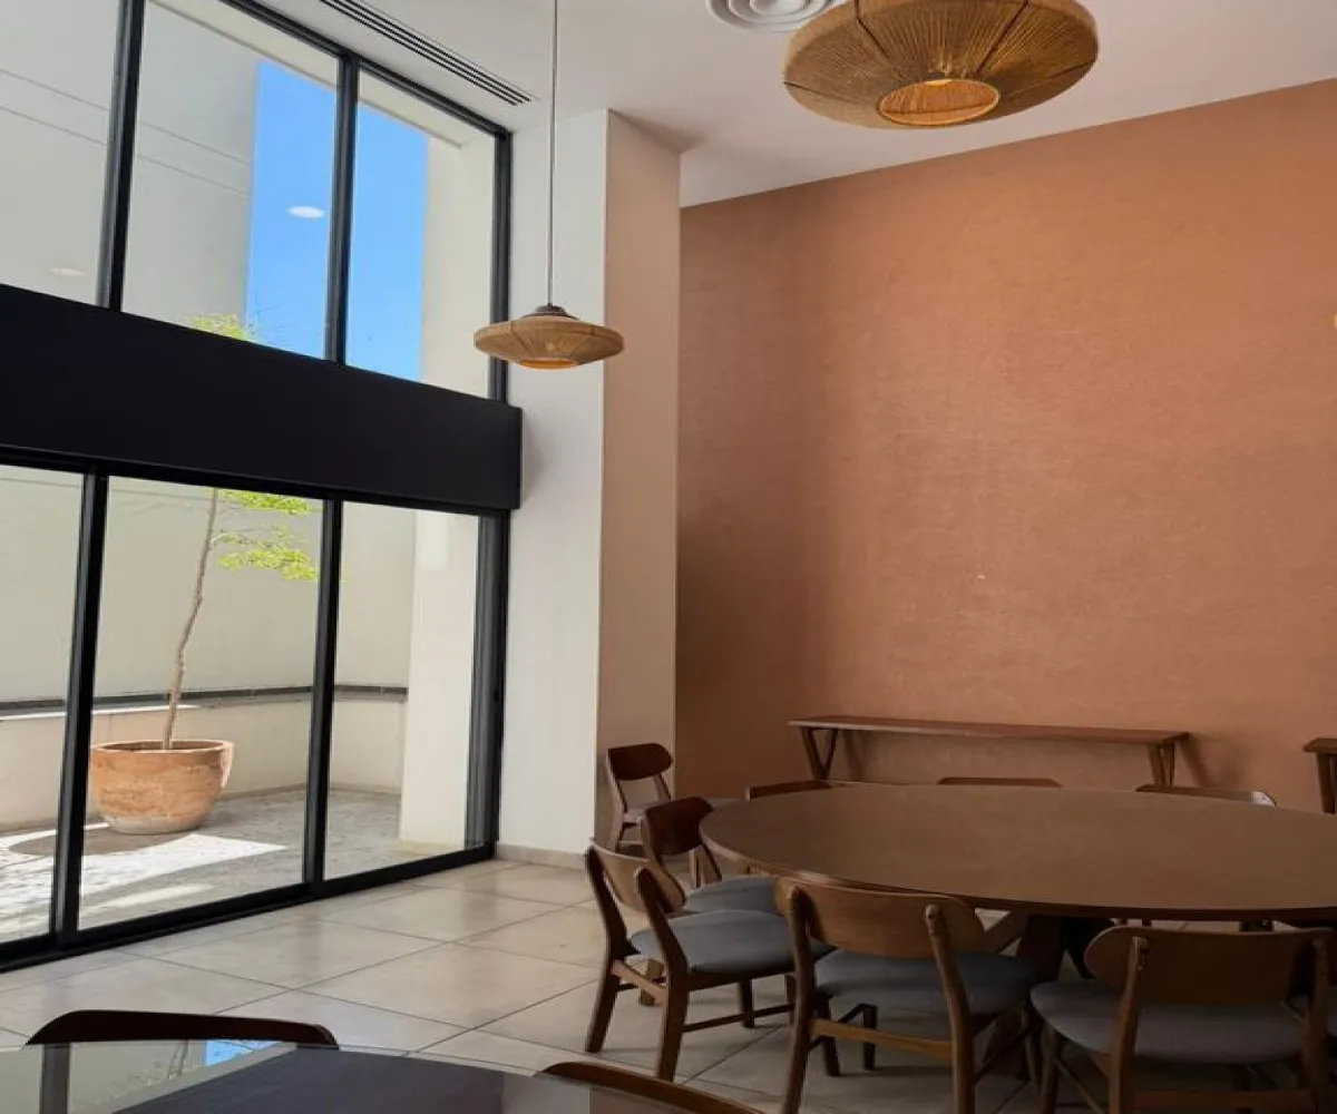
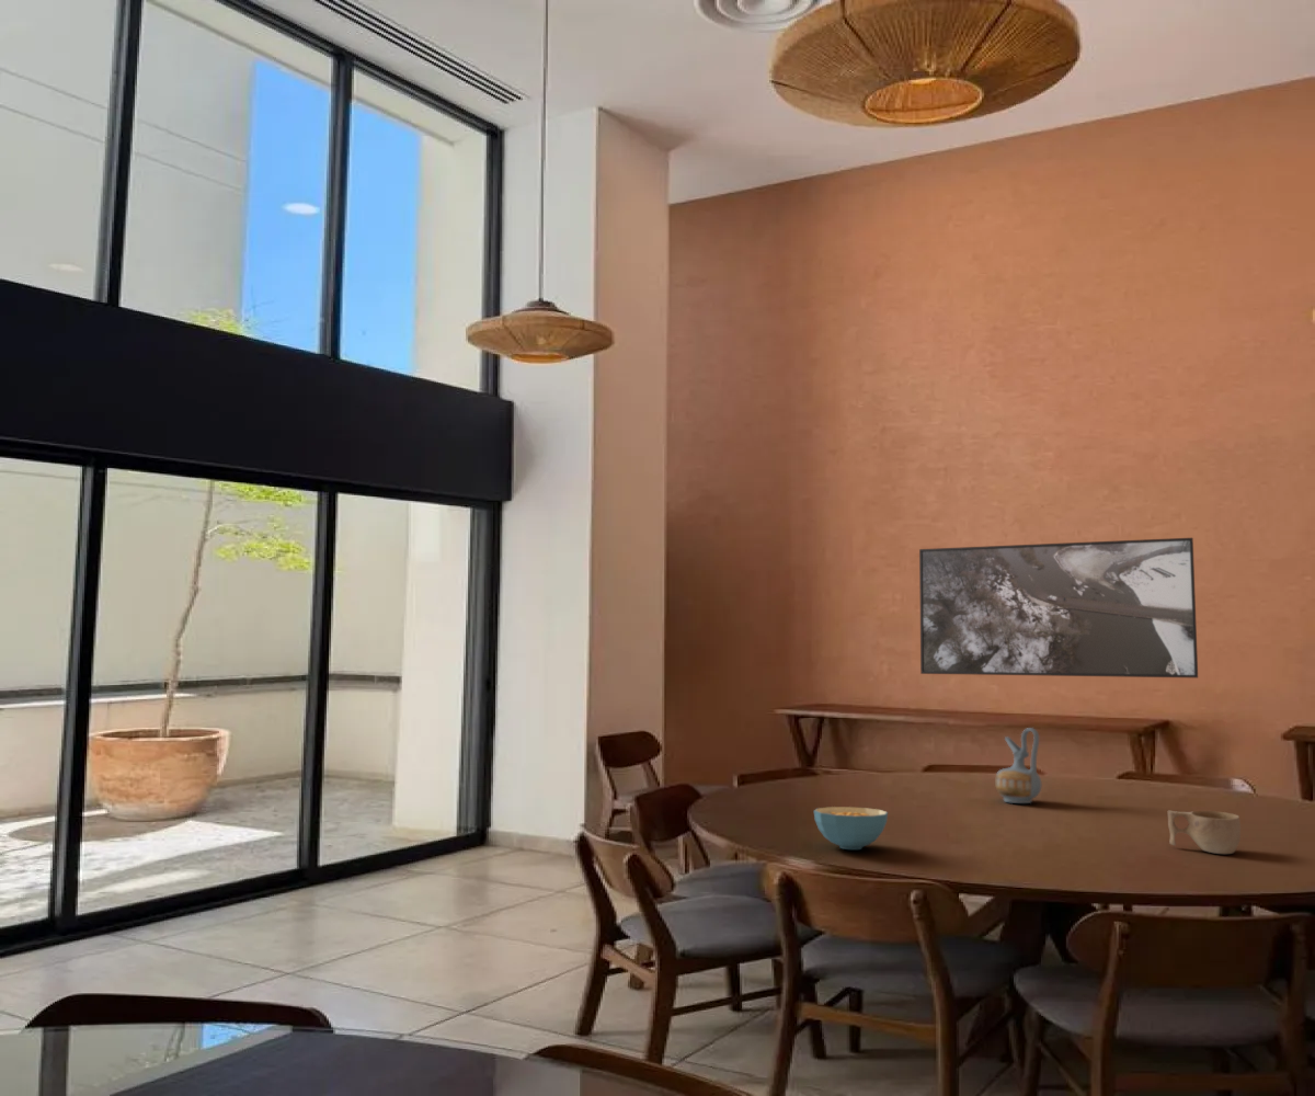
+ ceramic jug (1017, 764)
+ cup (1203, 831)
+ cereal bowl (850, 829)
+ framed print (1050, 609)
